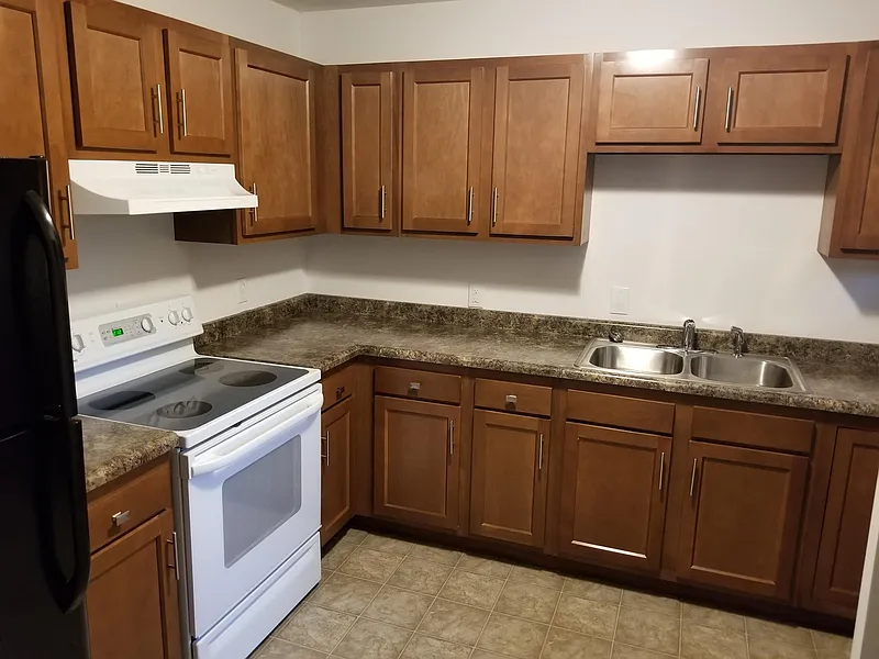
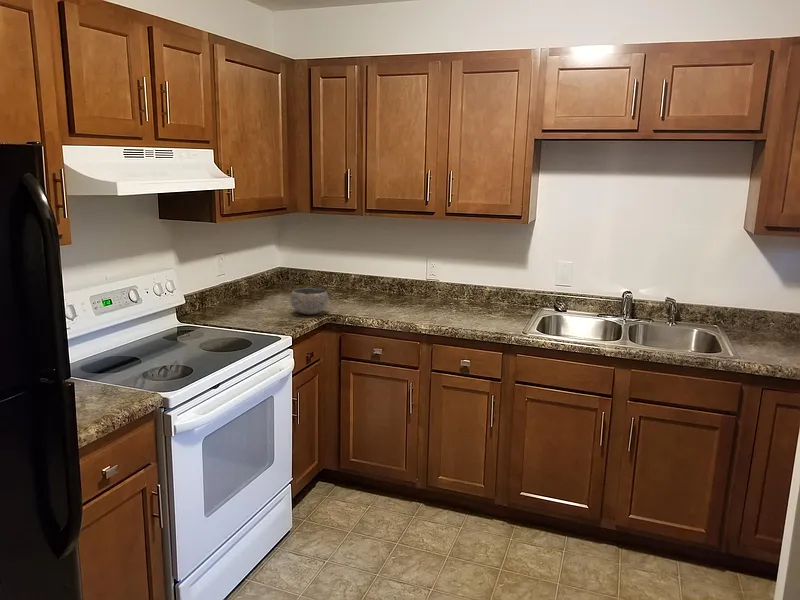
+ bowl (309, 302)
